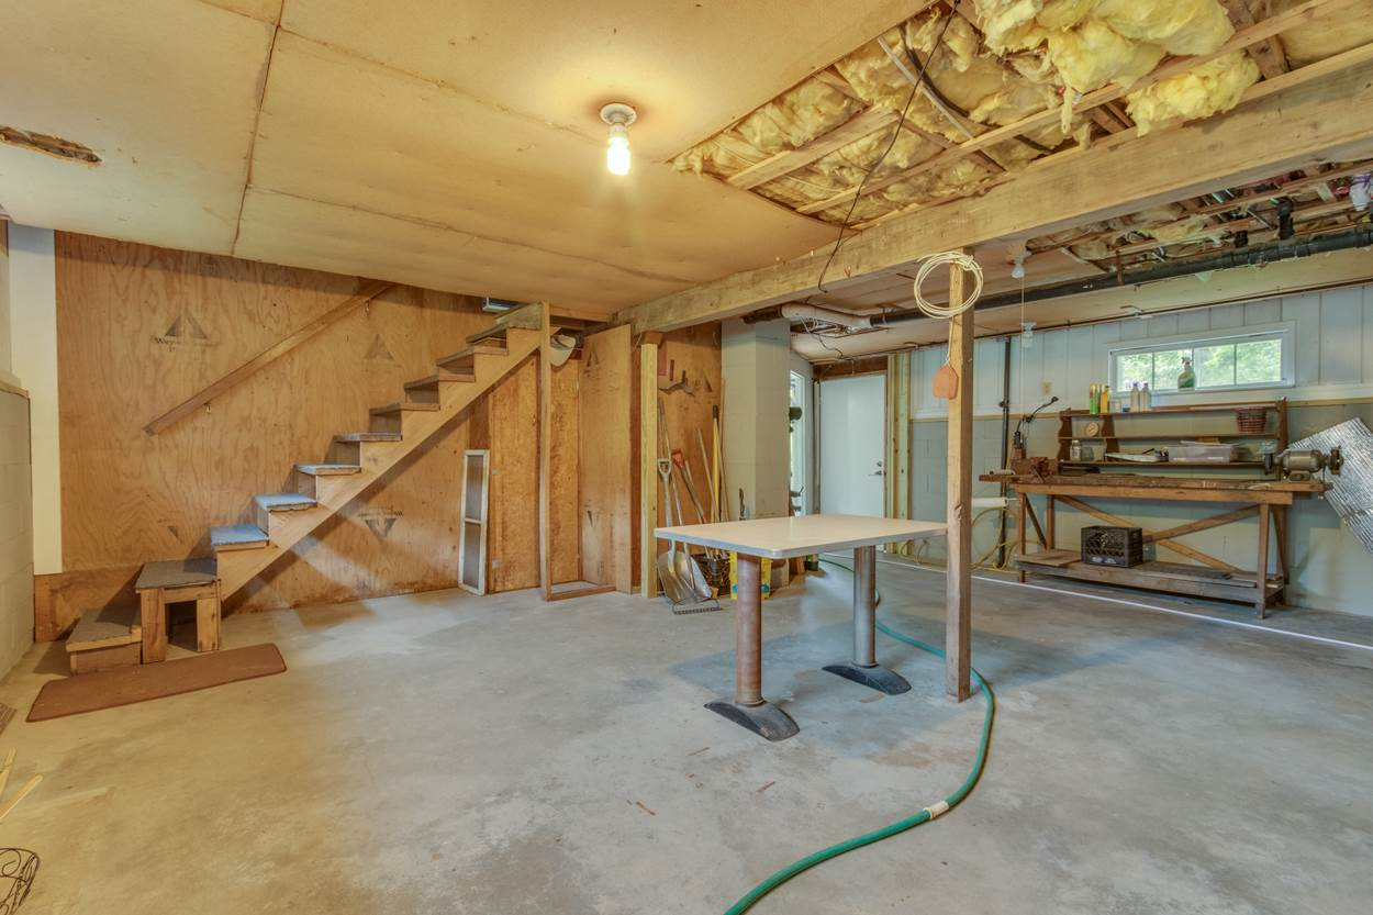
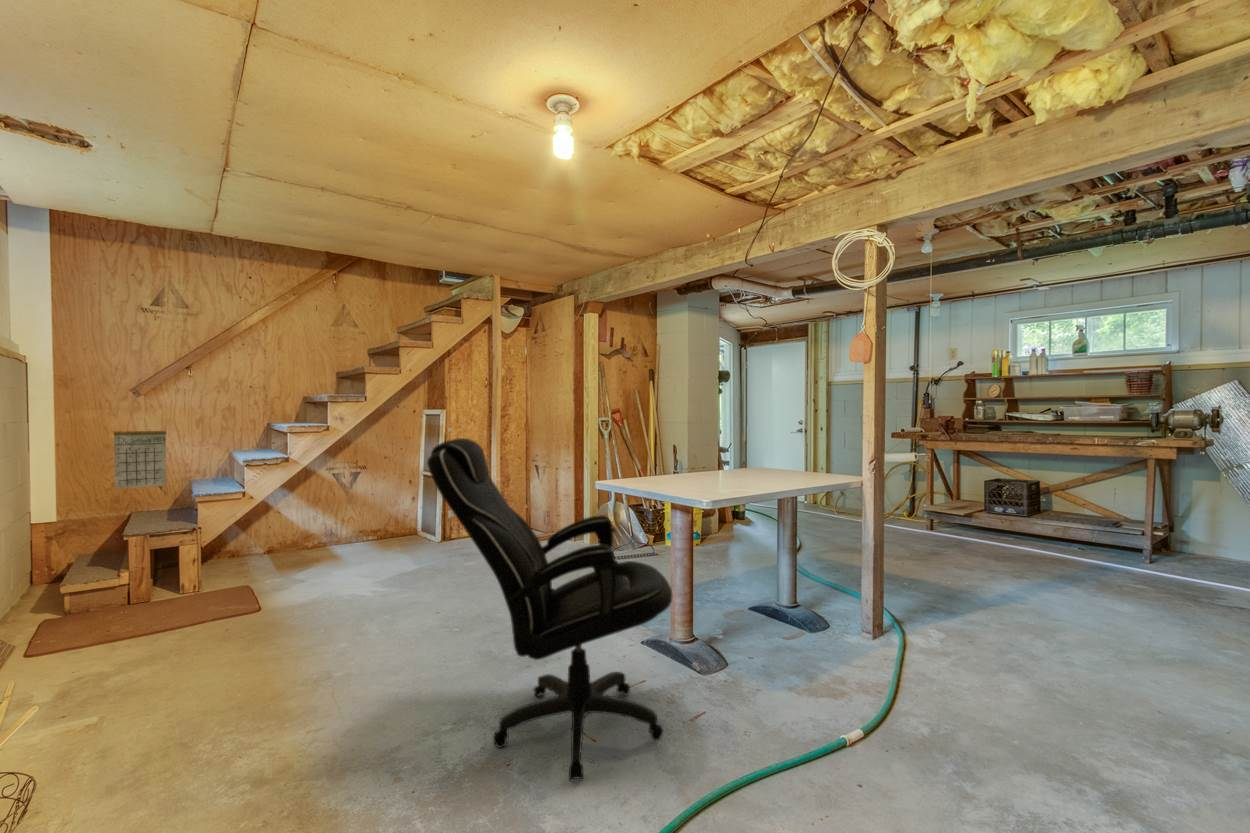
+ calendar (140, 452)
+ office chair (557, 587)
